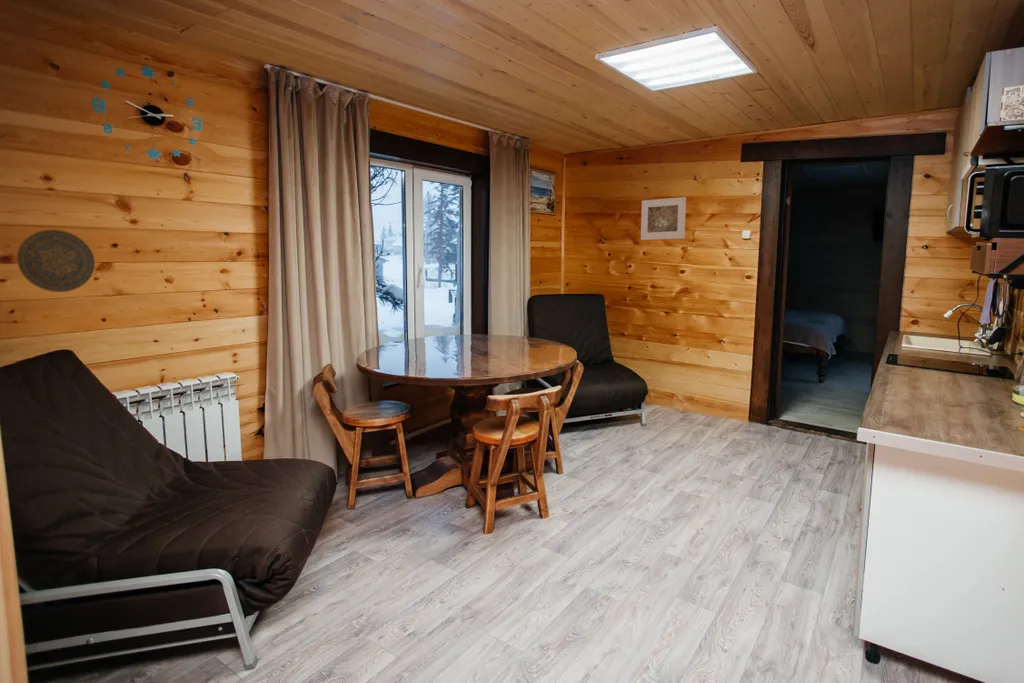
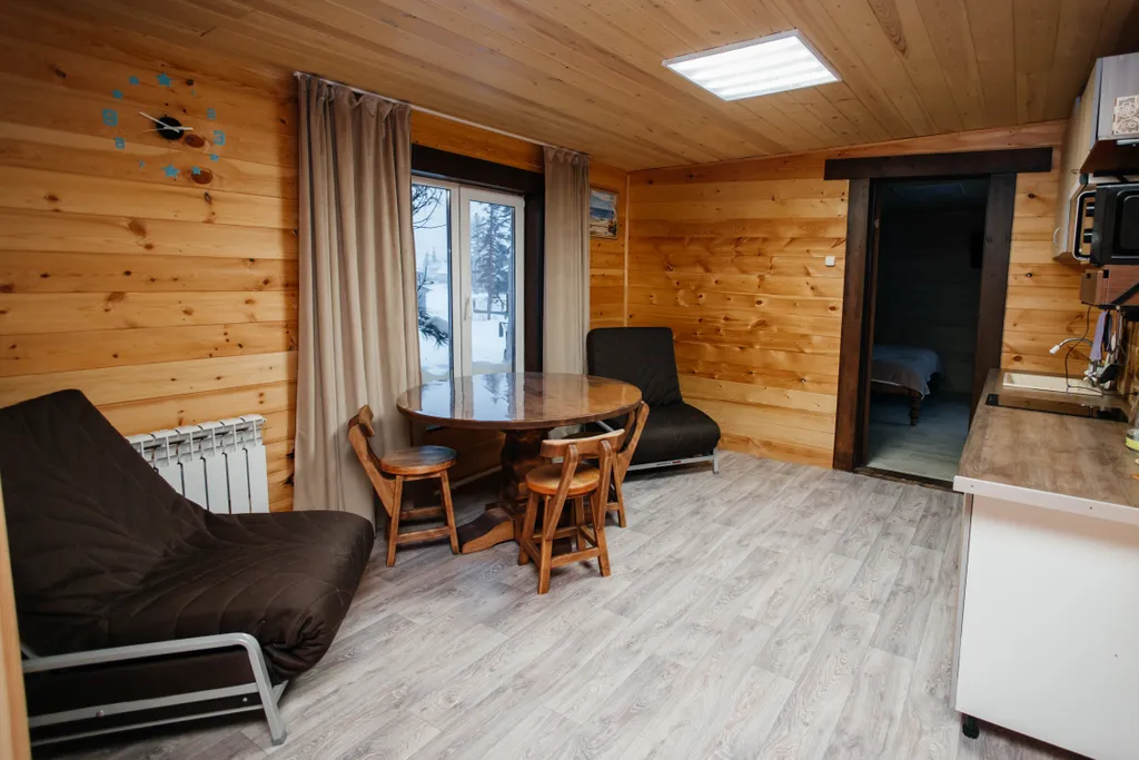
- decorative plate (58, 260)
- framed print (662, 219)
